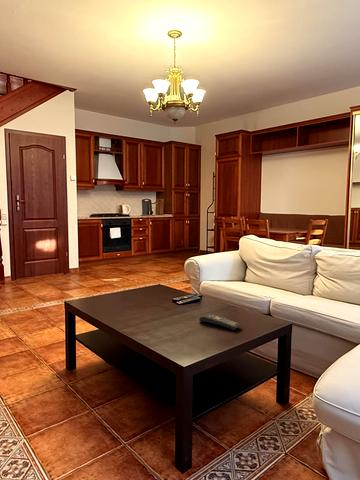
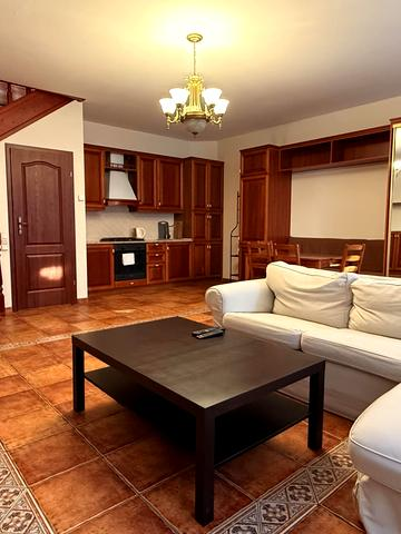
- remote control (219, 321)
